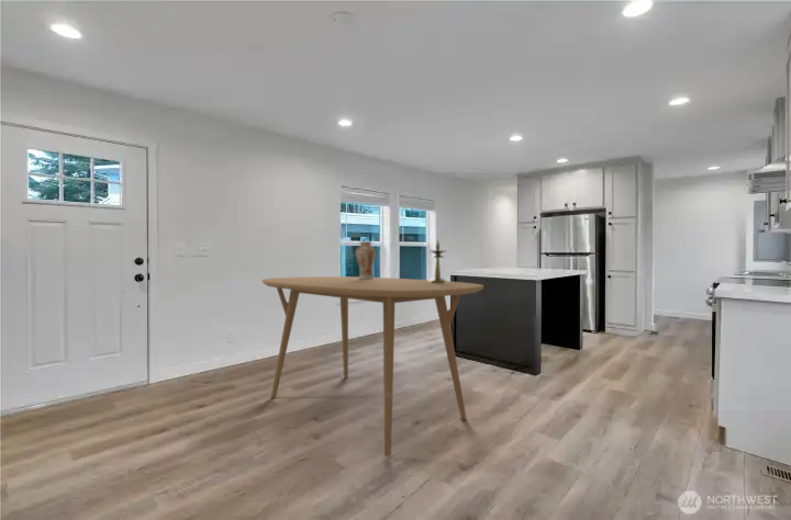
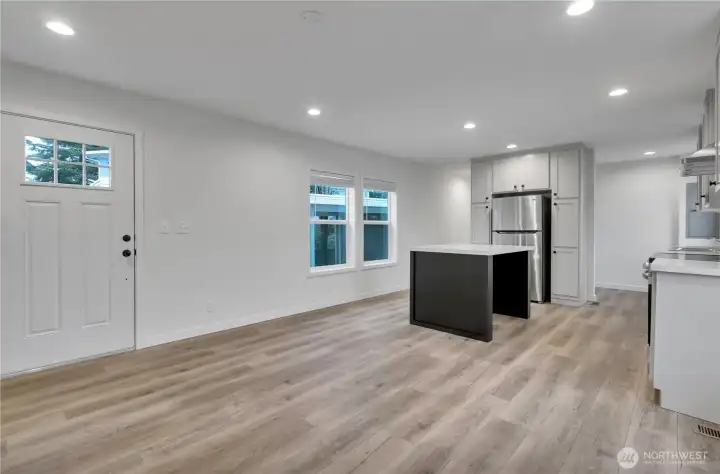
- candlestick (437, 260)
- vase (365, 260)
- dining table (347, 344)
